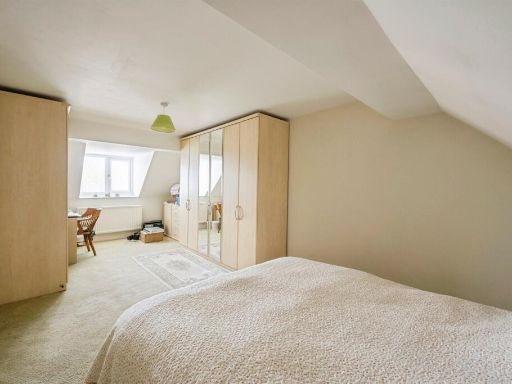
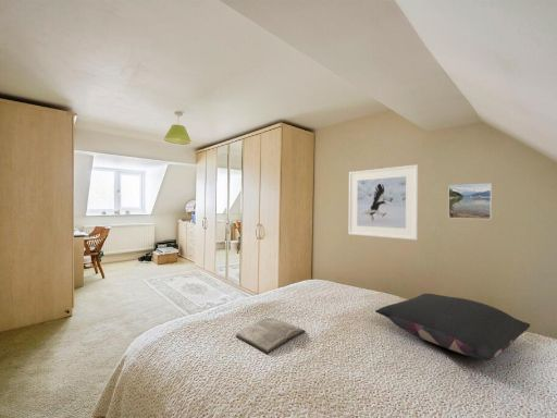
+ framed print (380, 202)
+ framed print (469, 201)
+ pillow (447, 319)
+ diary (271, 330)
